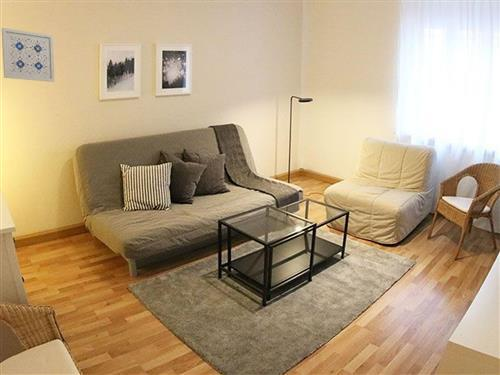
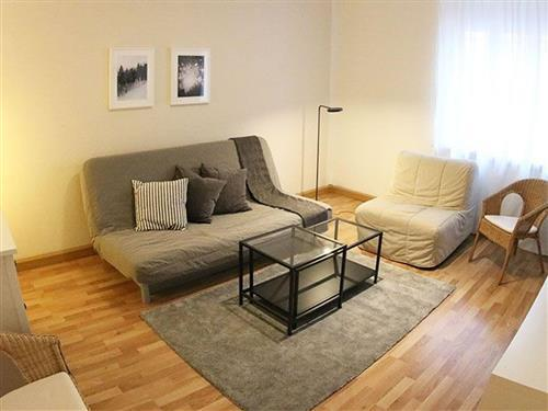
- wall art (29, 56)
